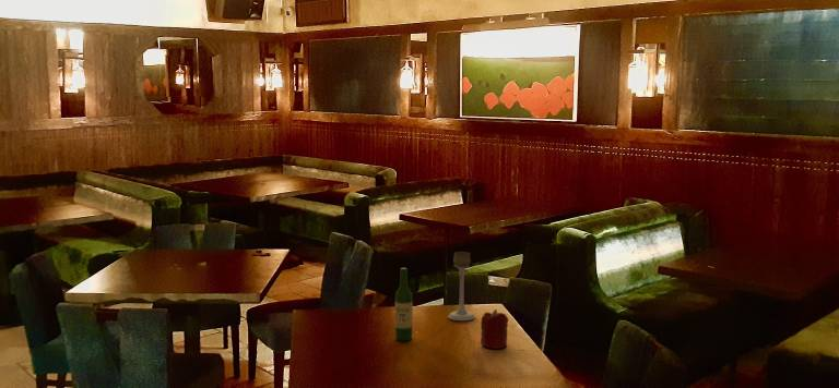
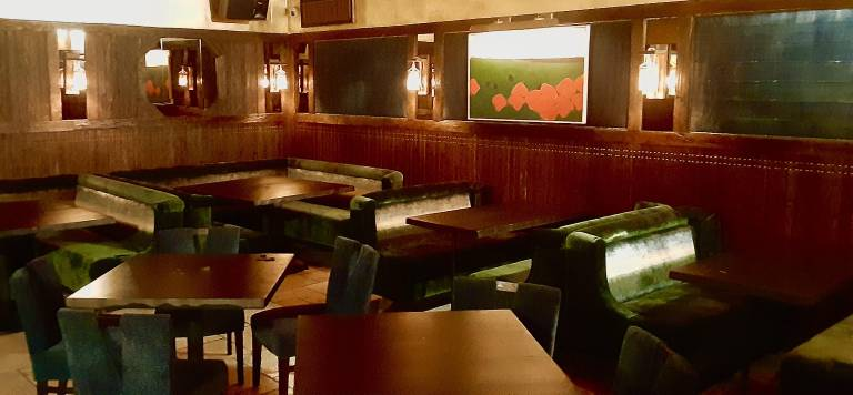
- wine bottle (403, 303)
- candle holder (461, 284)
- candle (494, 327)
